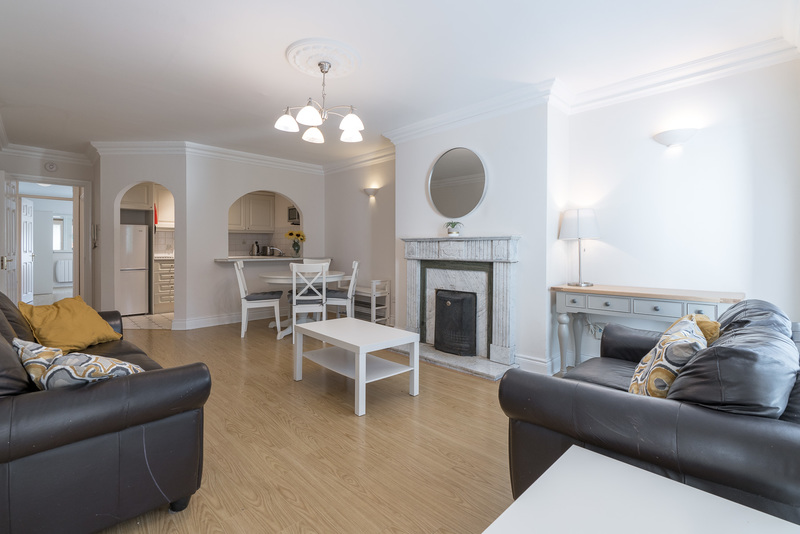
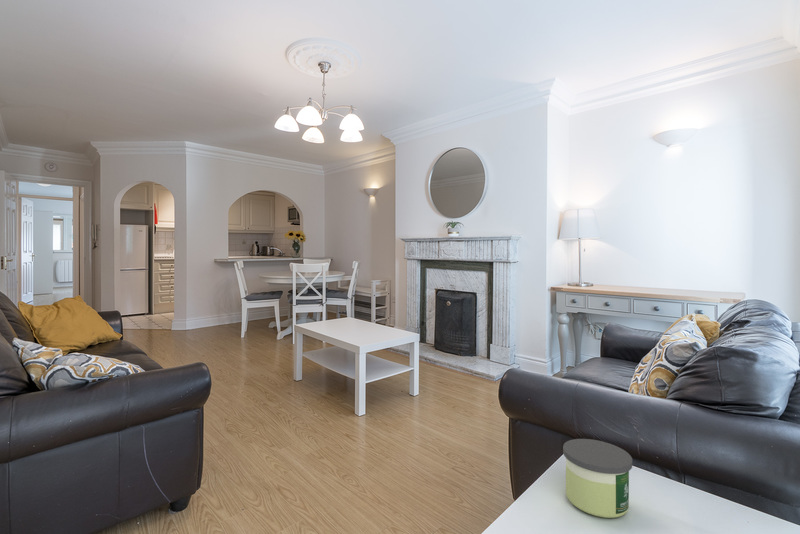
+ candle (596, 477)
